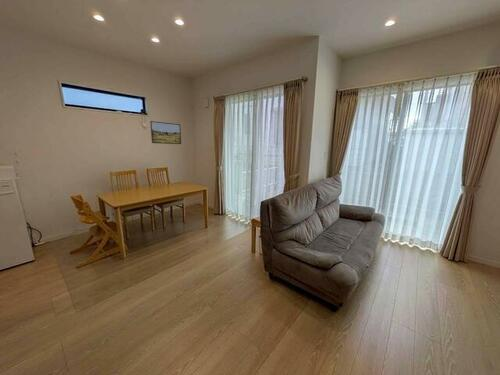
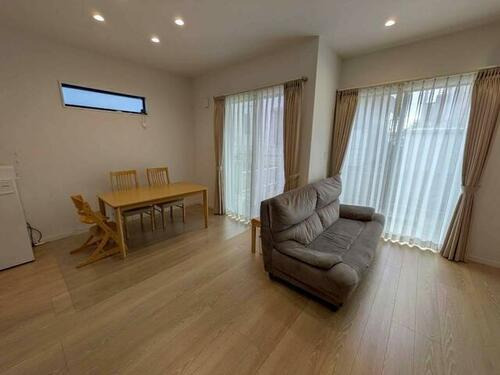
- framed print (166, 133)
